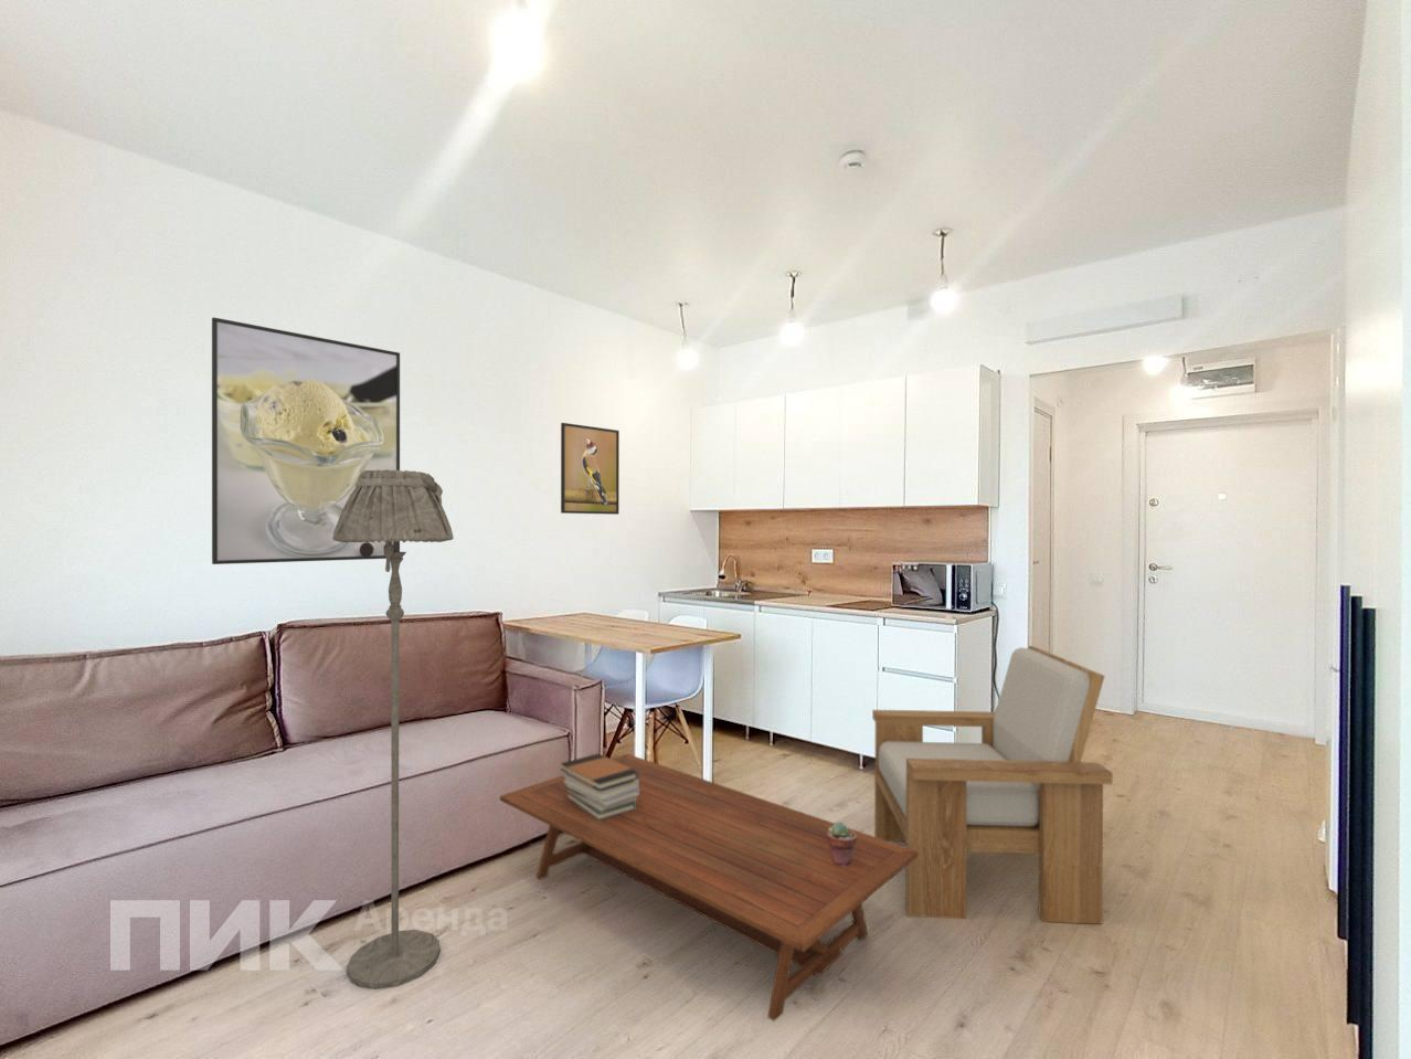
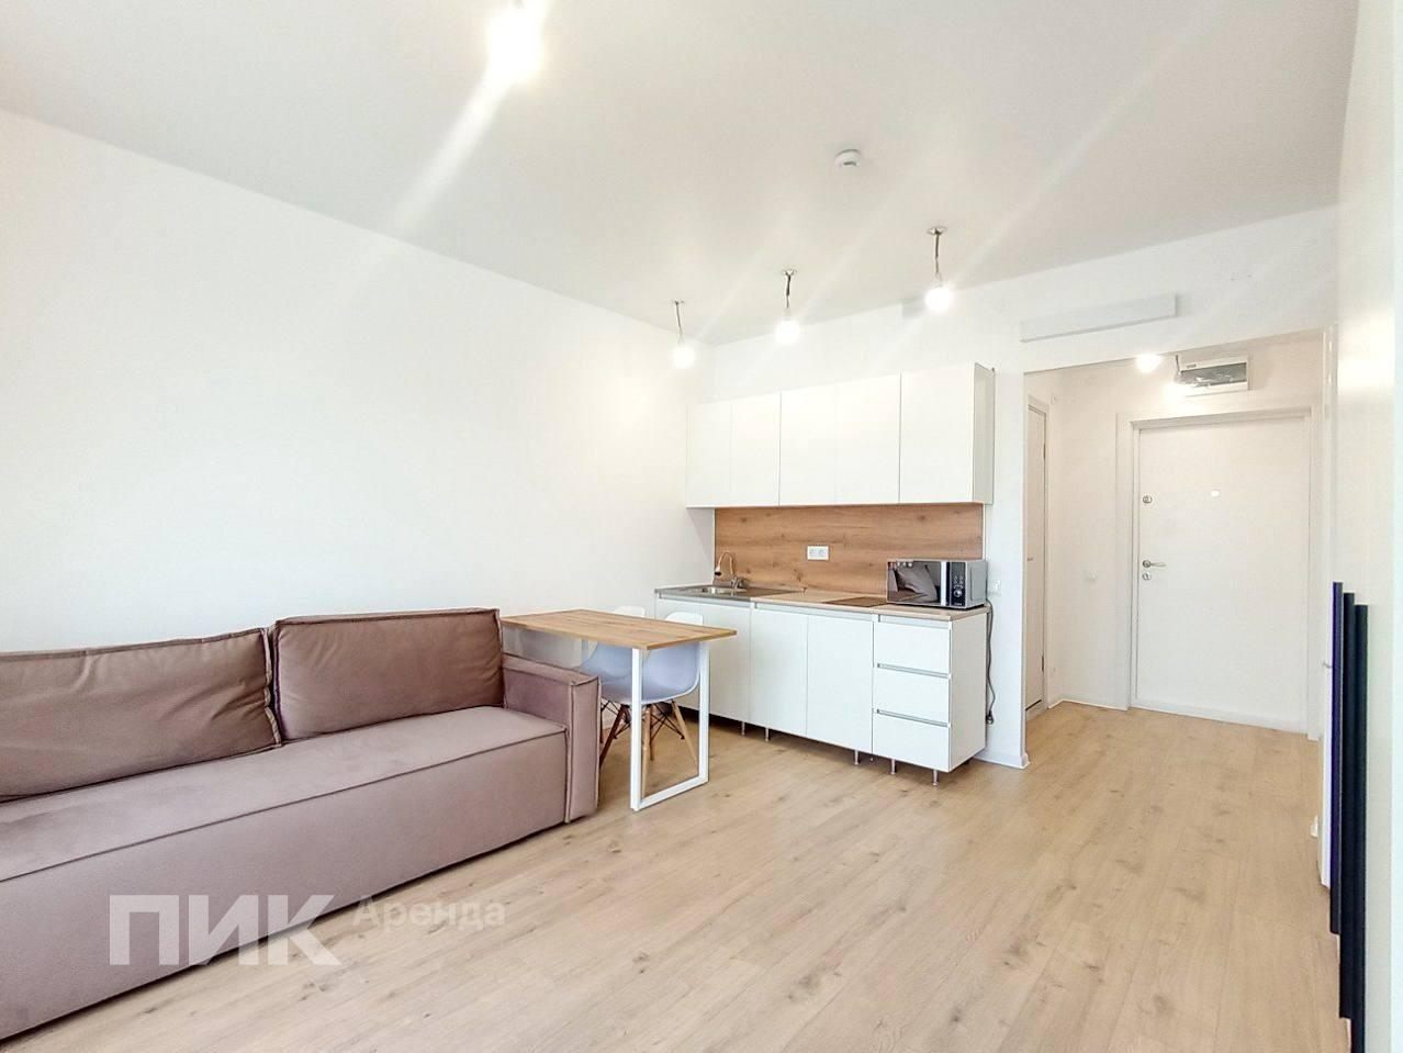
- book stack (599, 784)
- floor lamp (394, 715)
- potted succulent (842, 840)
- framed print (314, 448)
- coffee table (689, 862)
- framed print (590, 469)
- armchair (977, 765)
